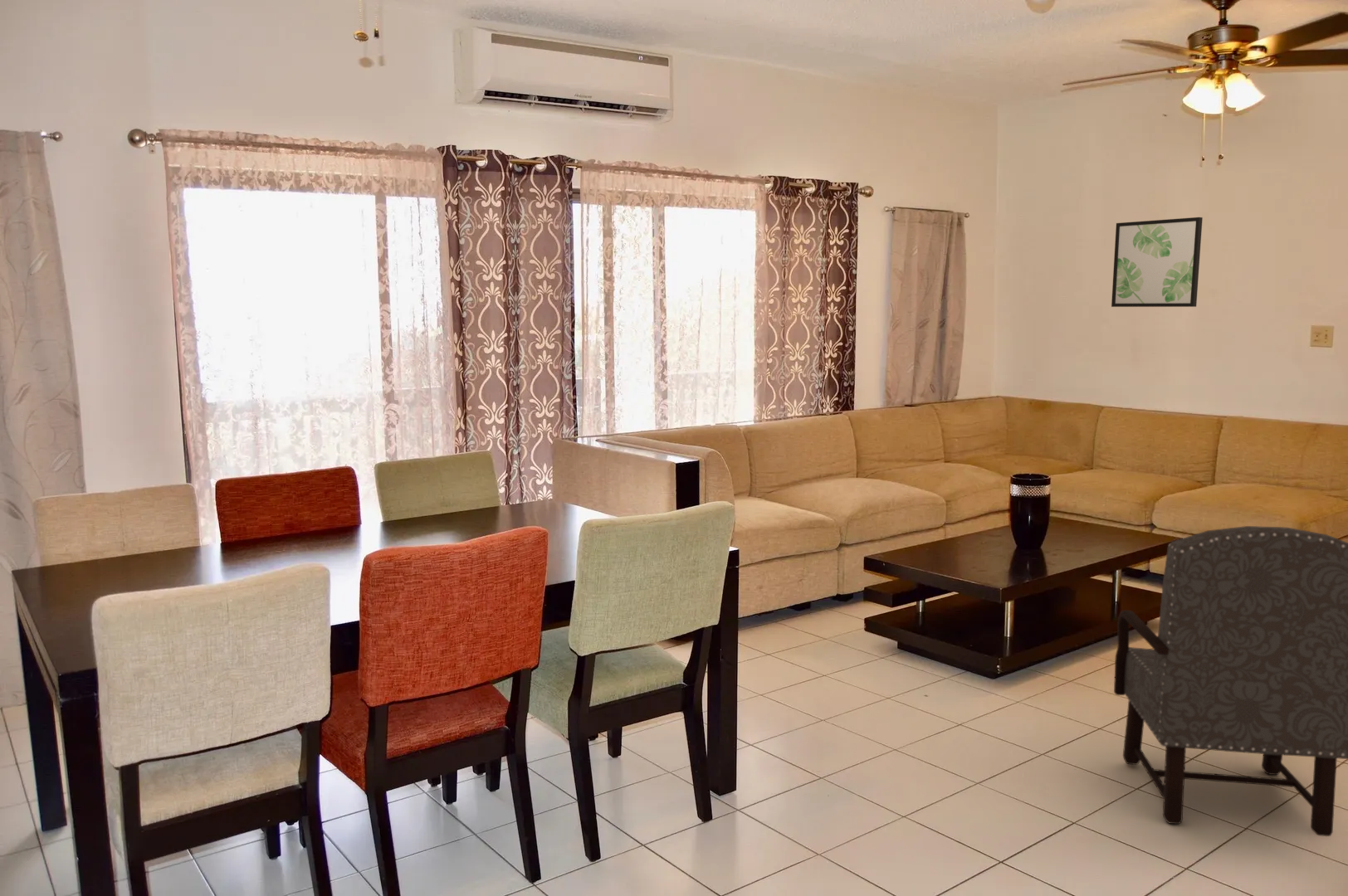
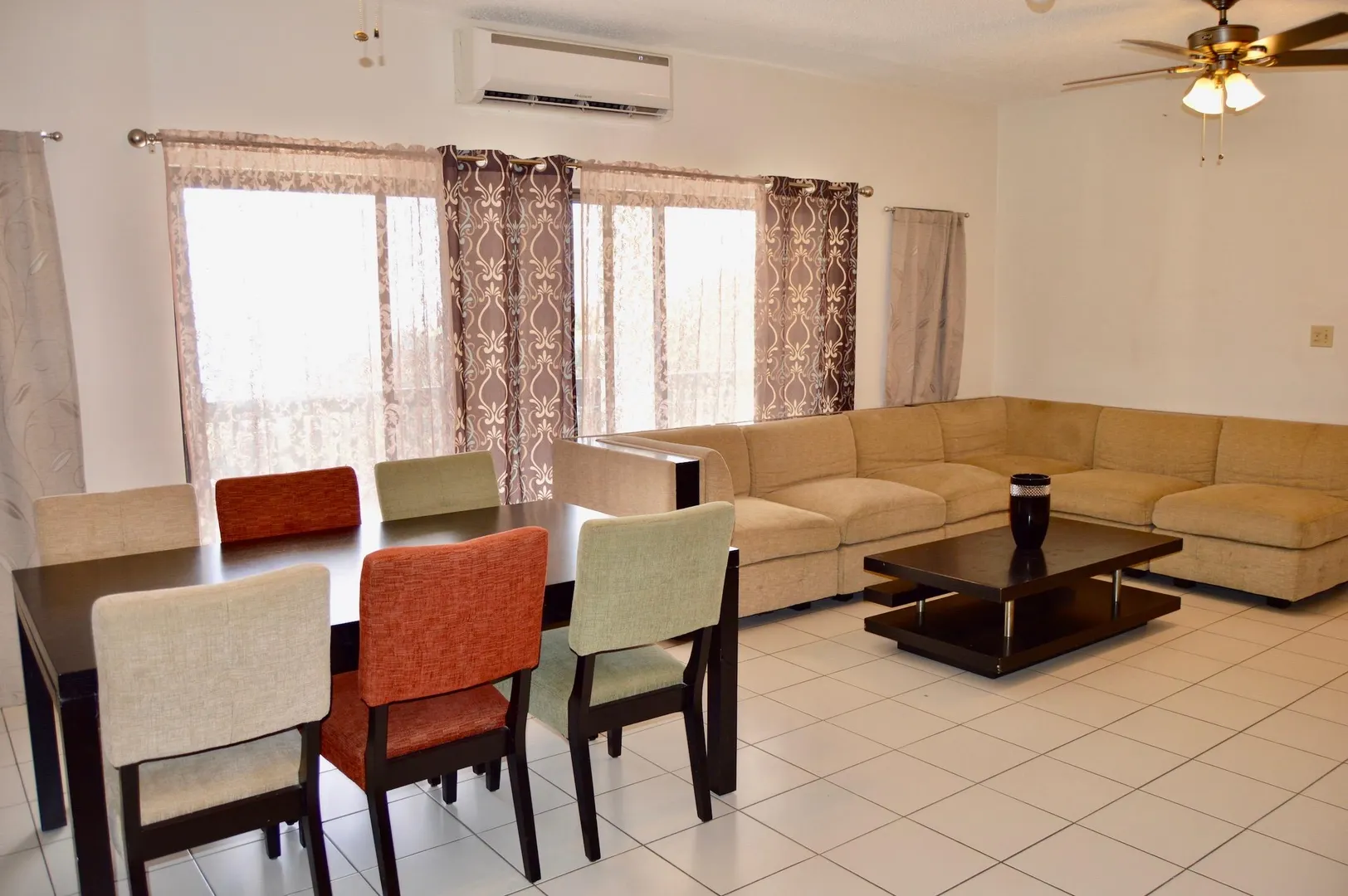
- armchair (1232, 659)
- wall art (1155, 263)
